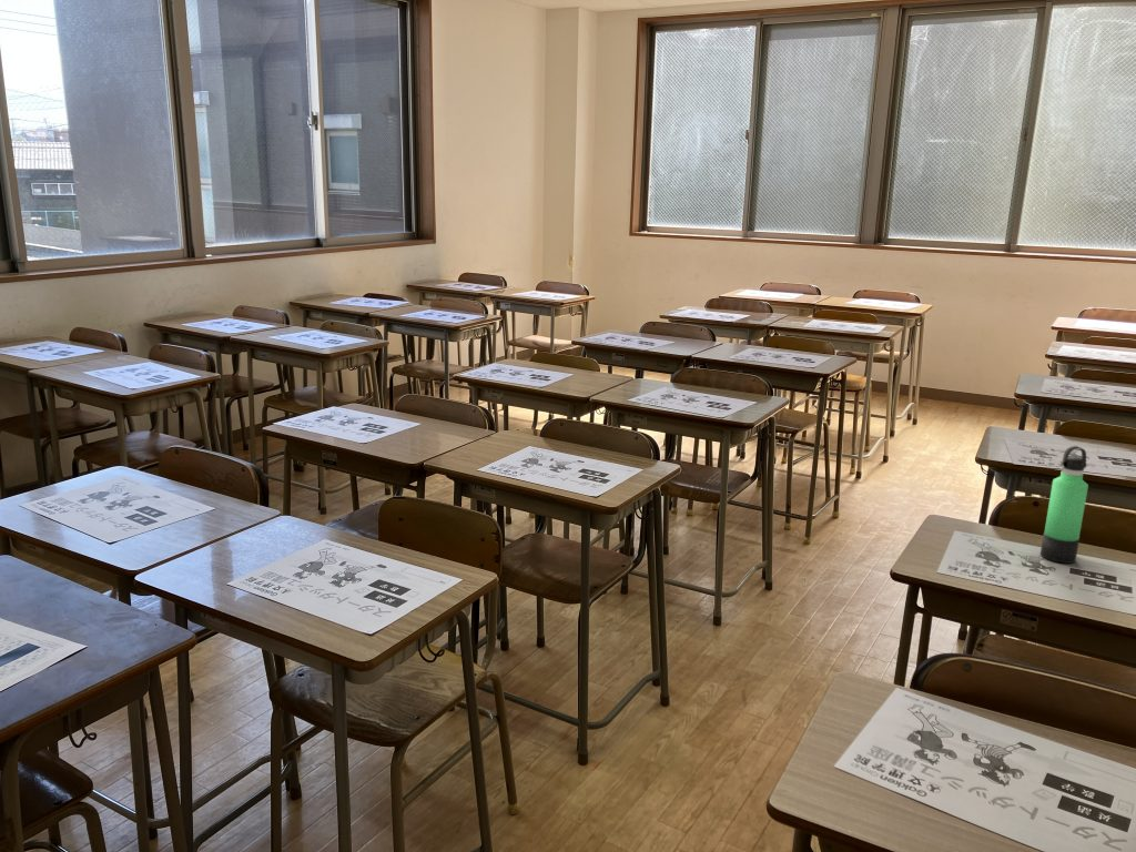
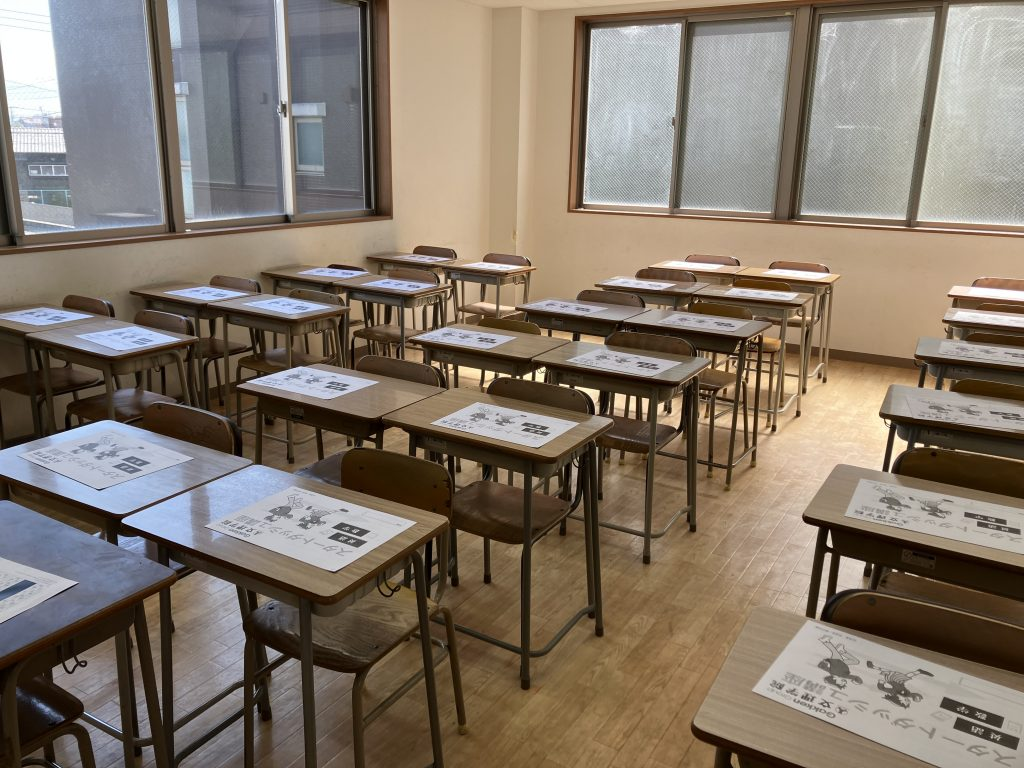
- thermos bottle (1066, 503)
